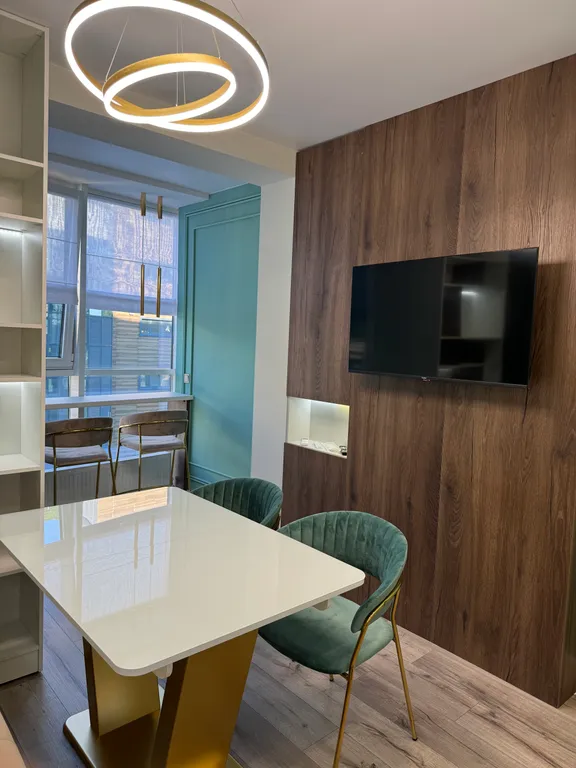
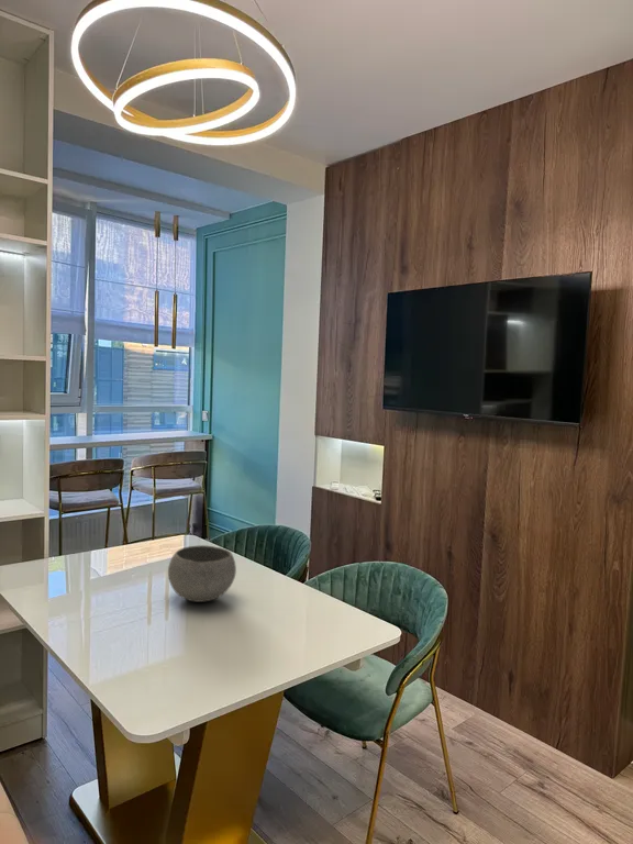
+ bowl (202, 575)
